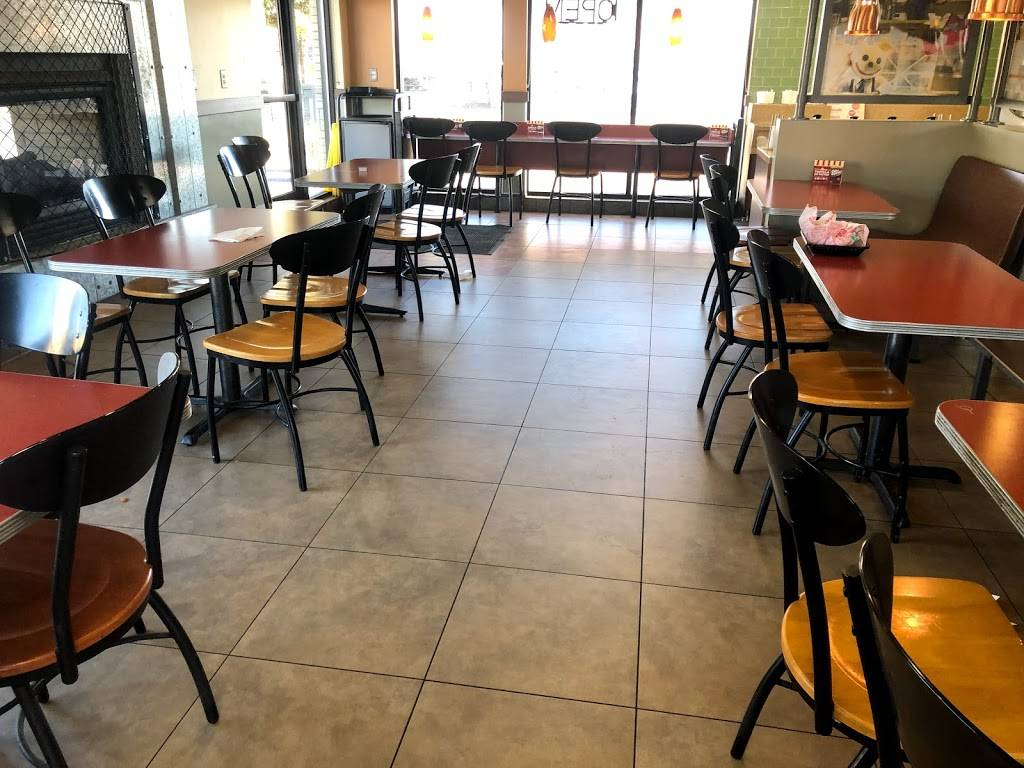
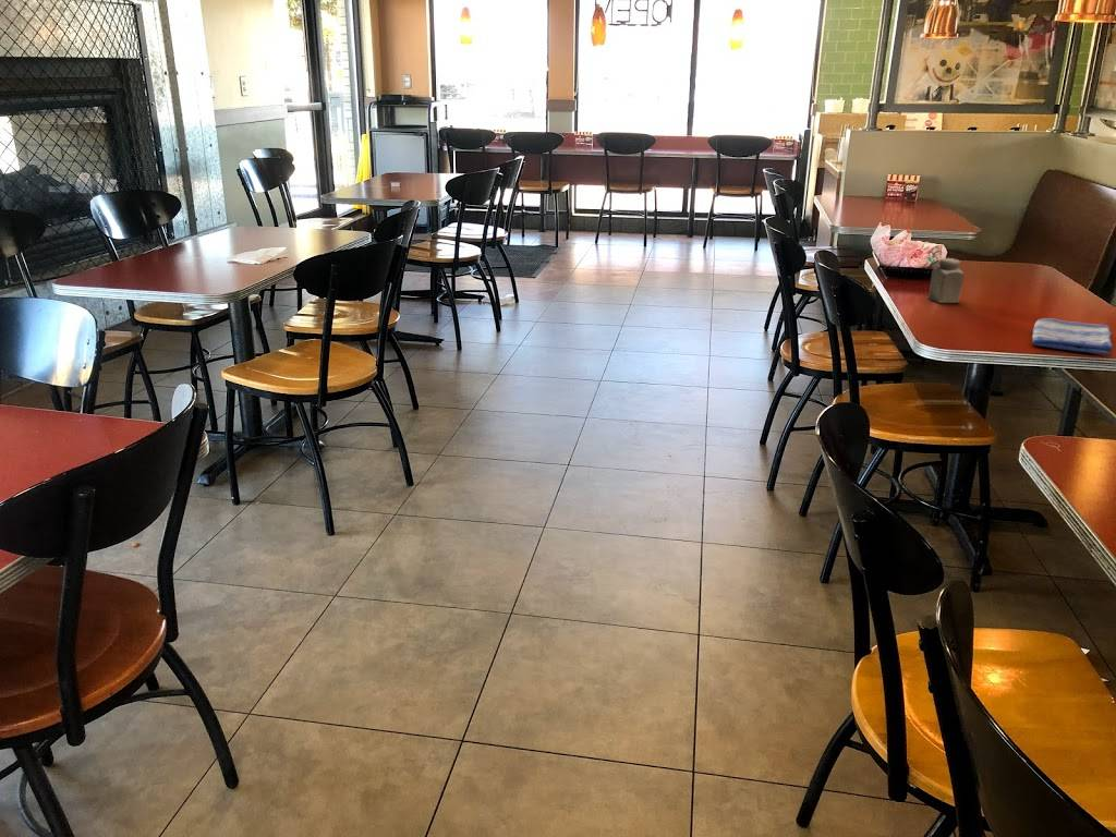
+ salt shaker (946, 279)
+ dish towel (1071, 335)
